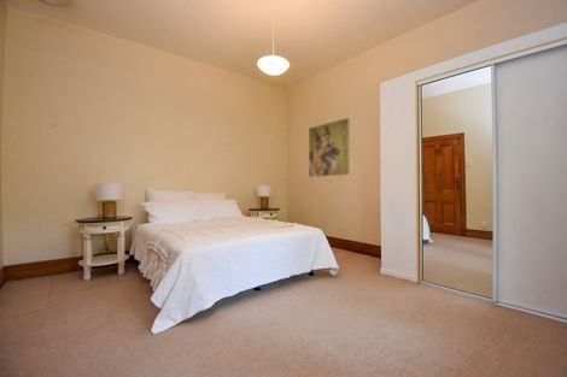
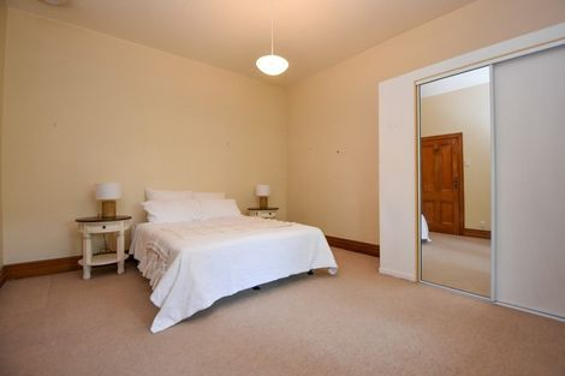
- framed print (327, 149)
